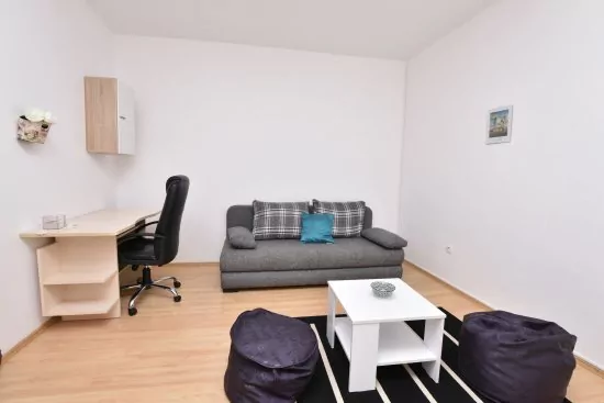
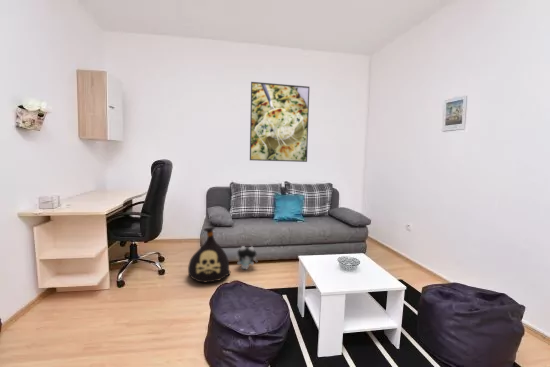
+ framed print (279, 123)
+ bag (209, 252)
+ plush toy (247, 257)
